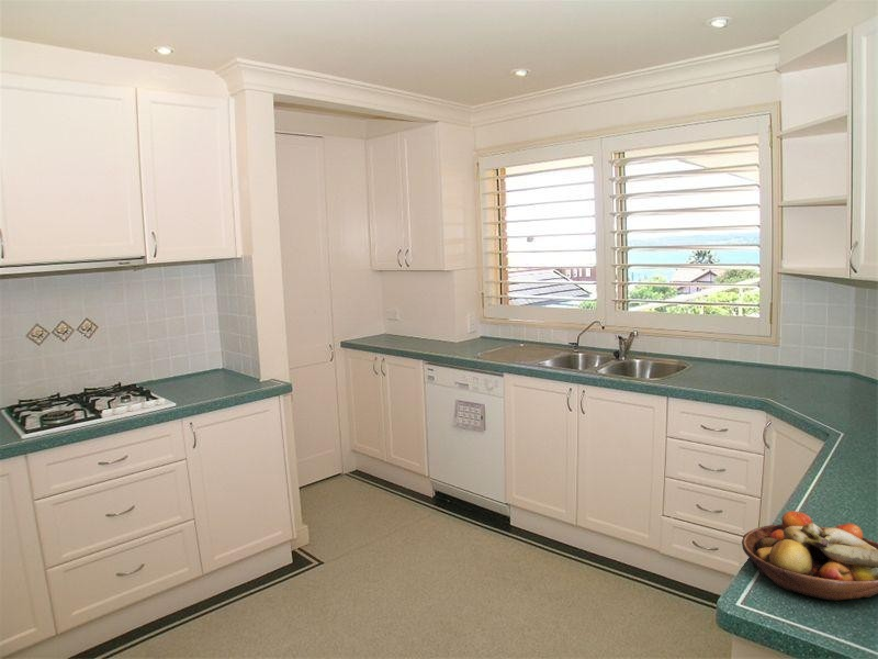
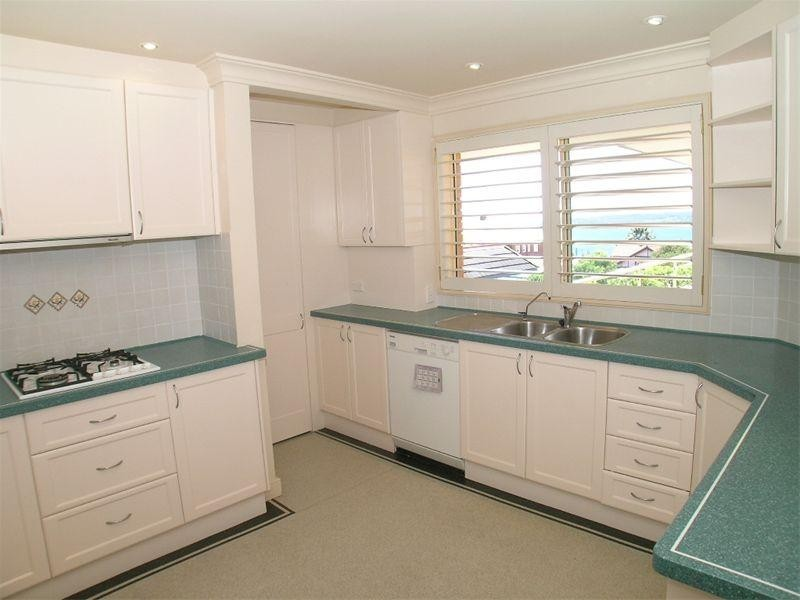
- fruit bowl (820, 545)
